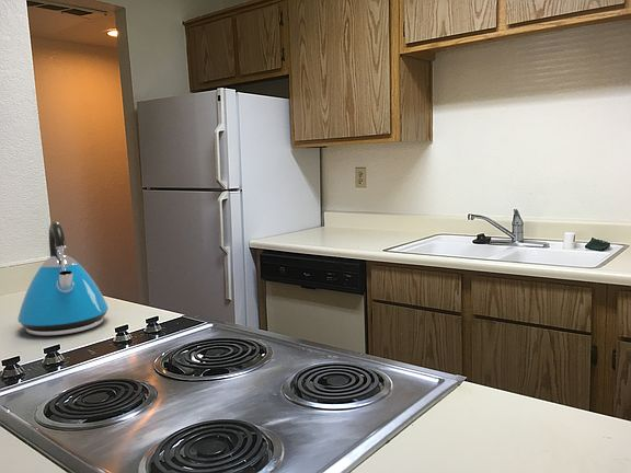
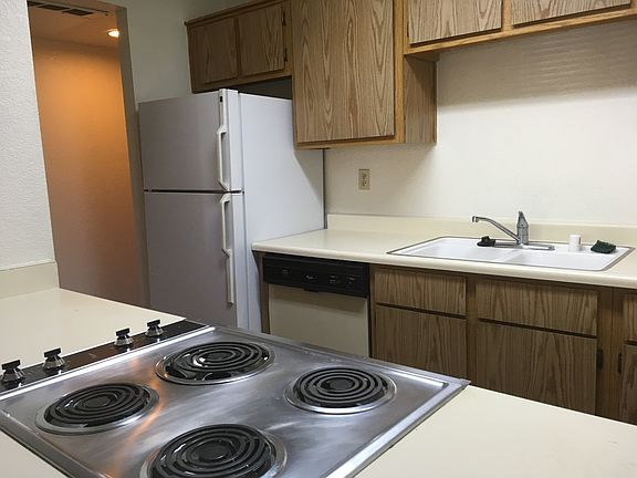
- kettle (59, 273)
